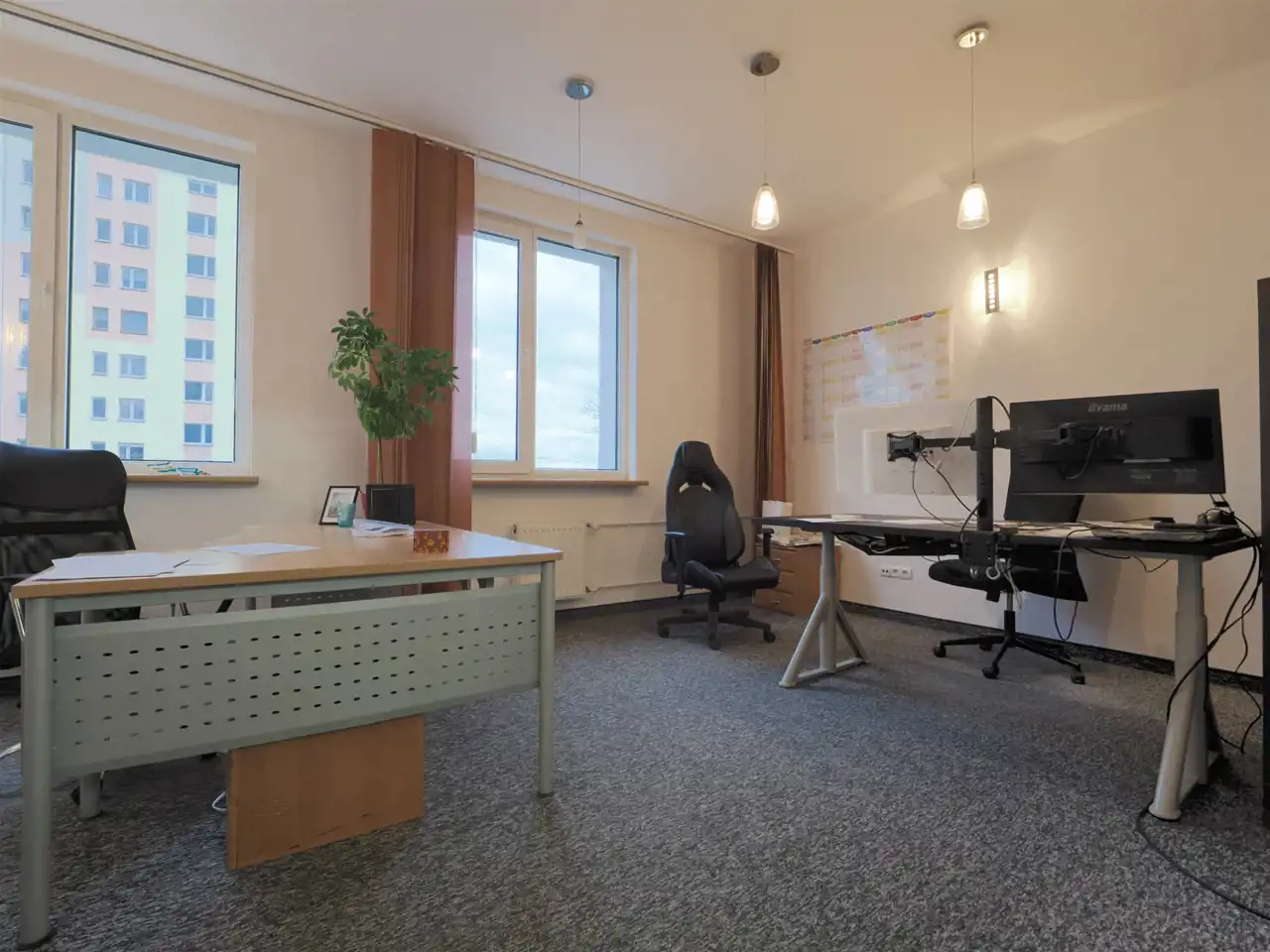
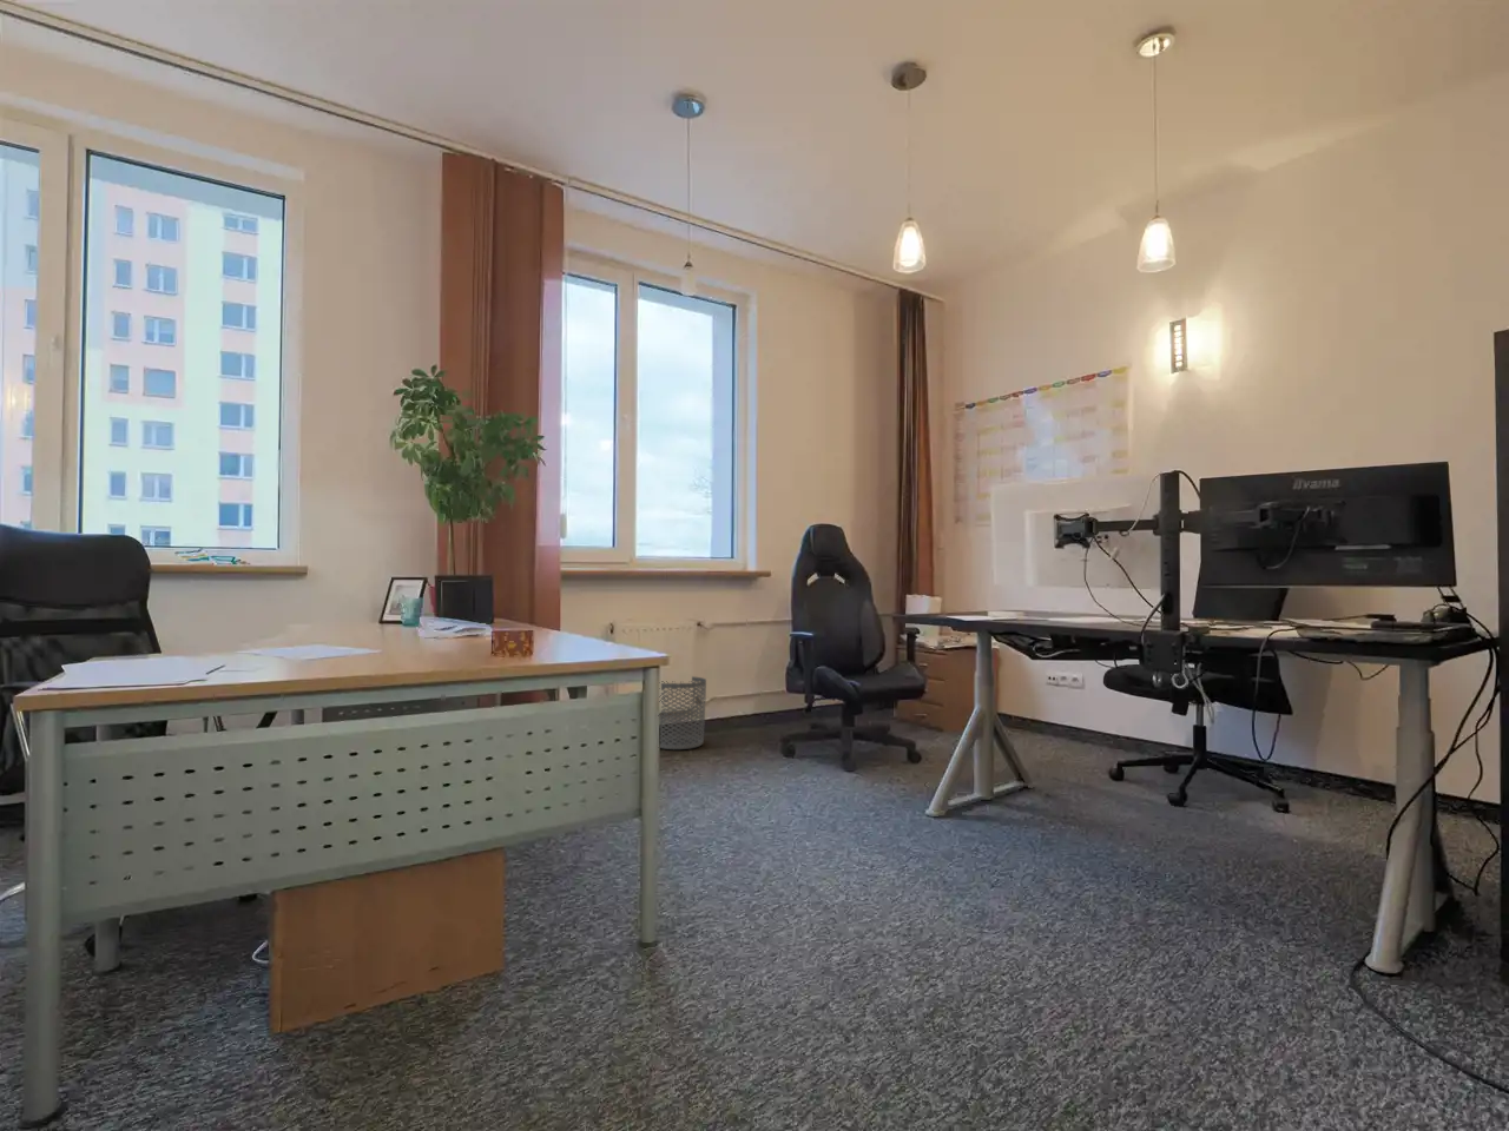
+ waste bin (678, 712)
